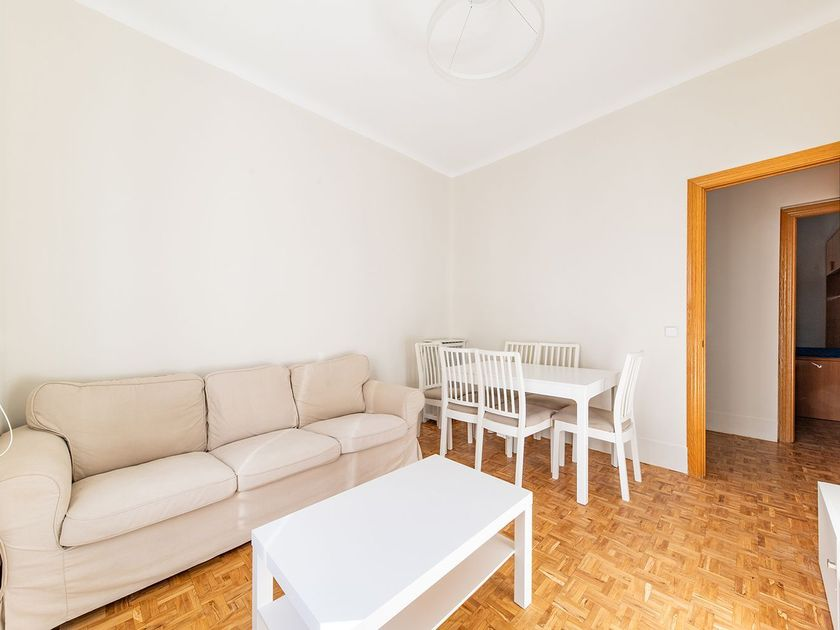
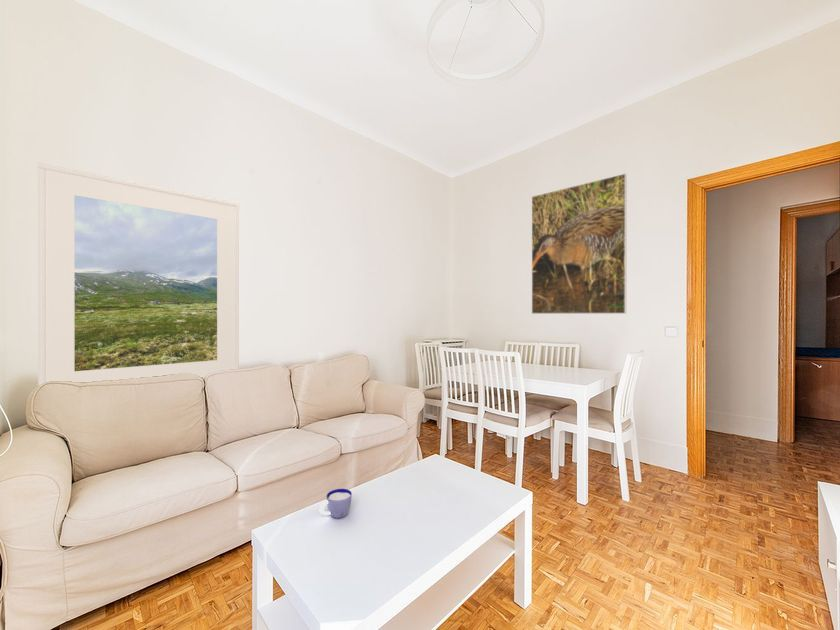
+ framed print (153, 286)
+ cup (335, 505)
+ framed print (575, 250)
